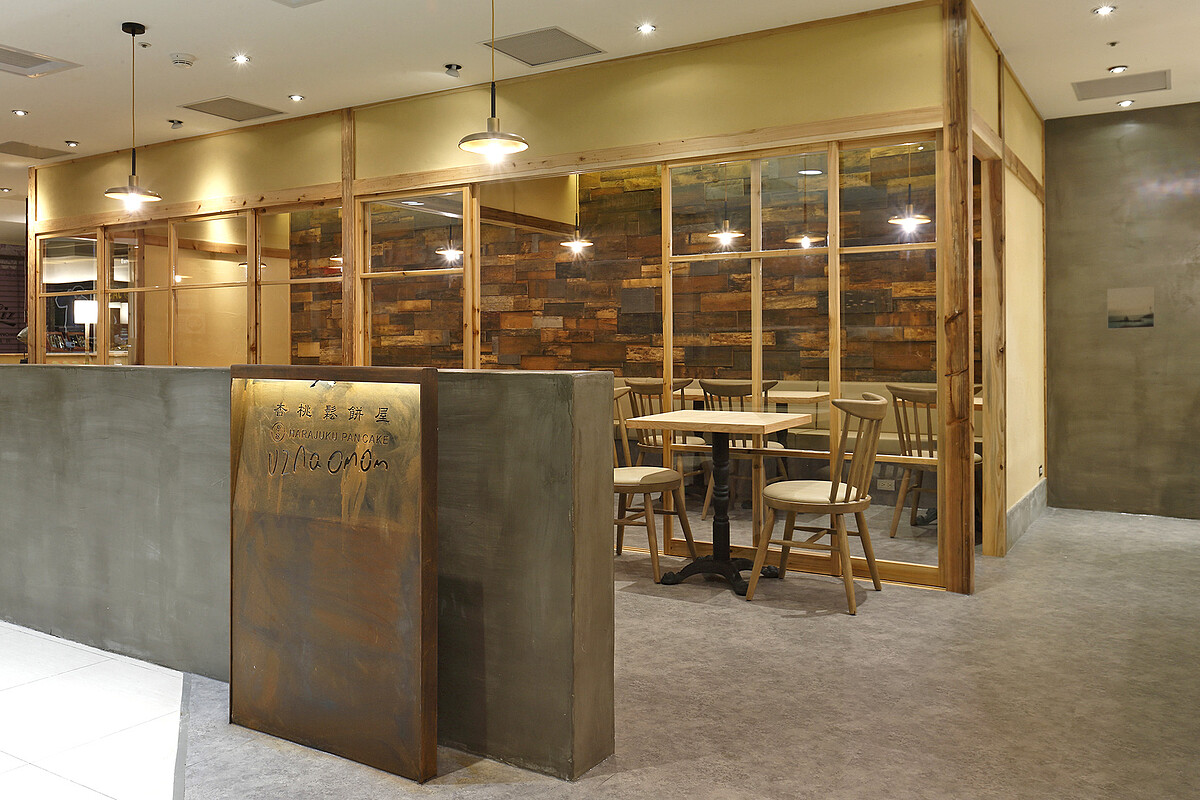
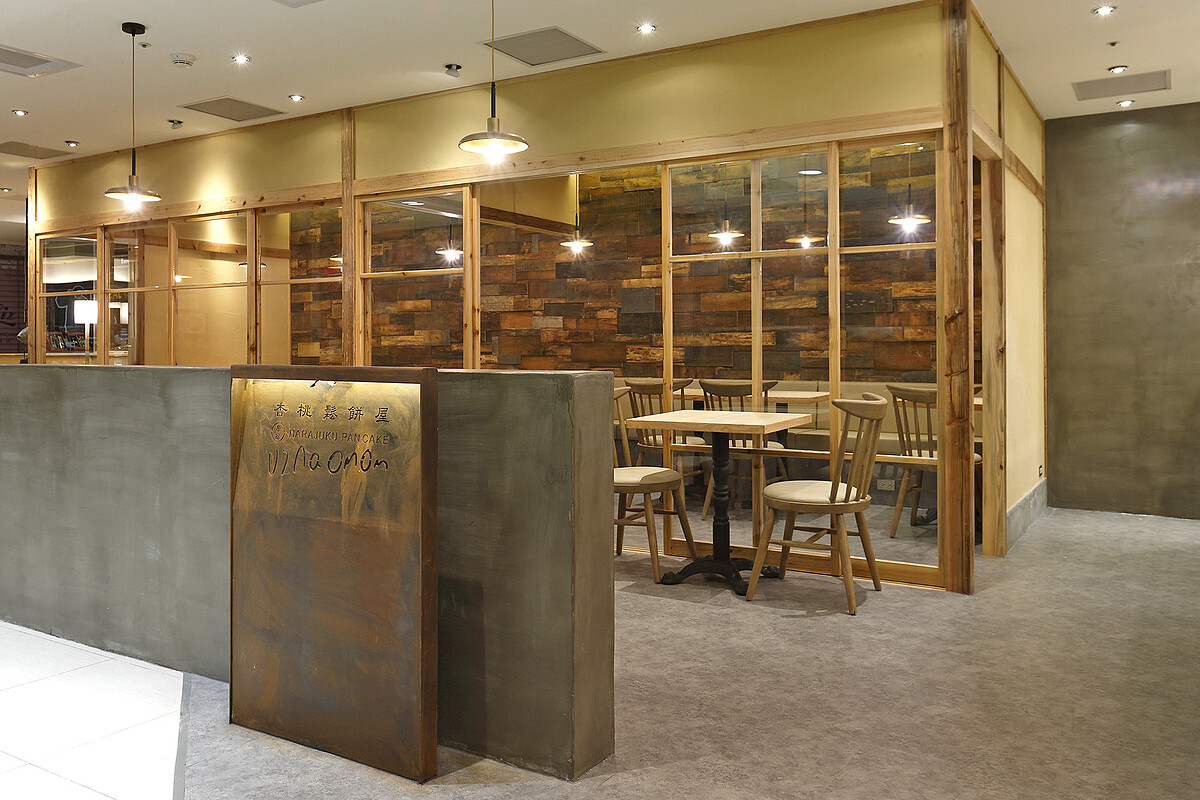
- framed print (1130, 308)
